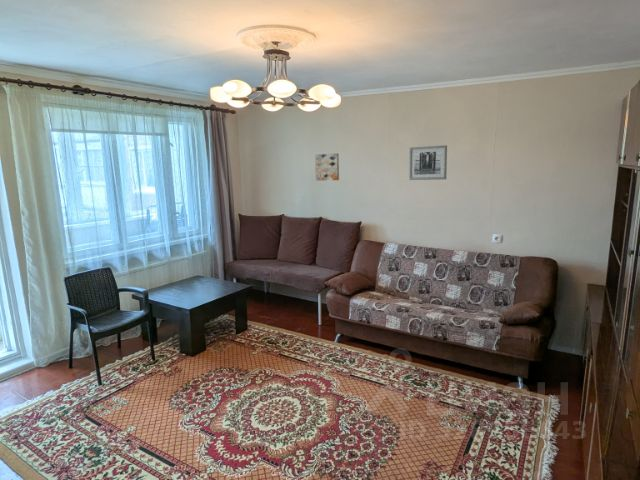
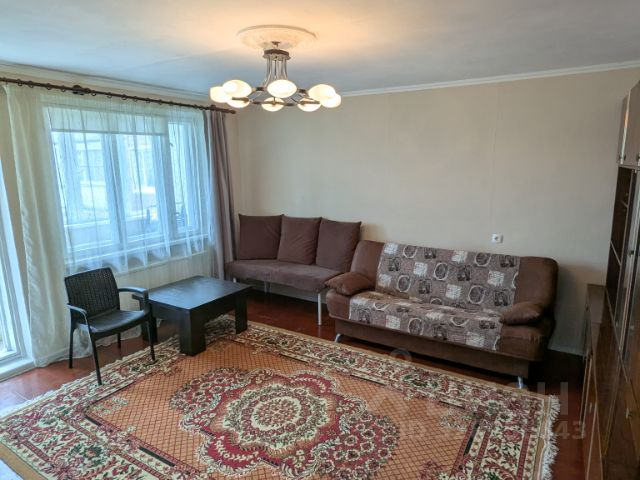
- wall art (427, 163)
- wall art (327, 167)
